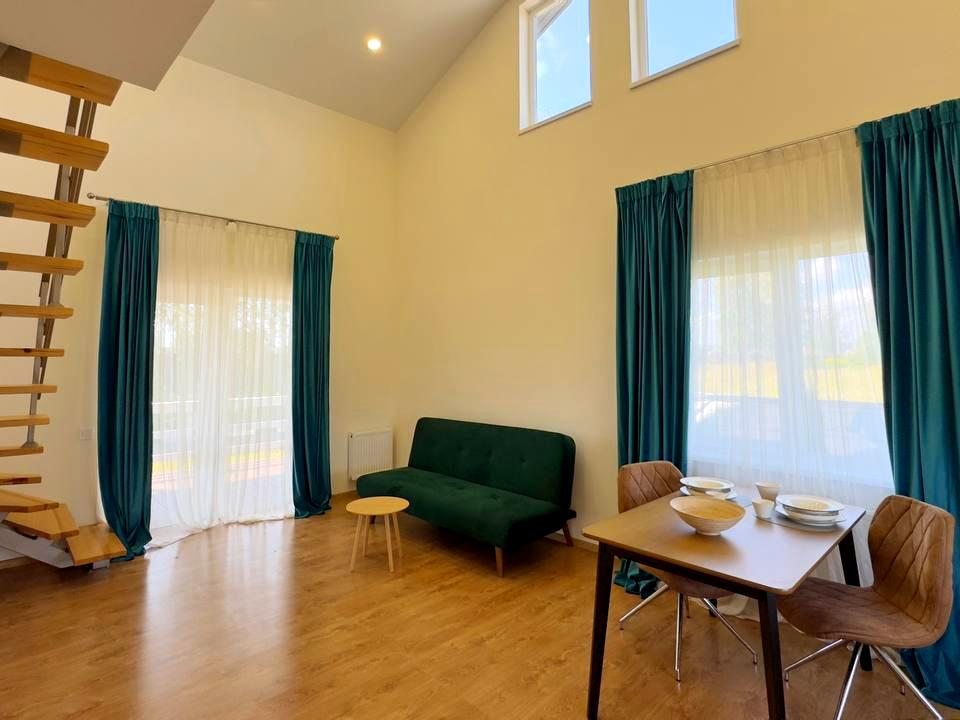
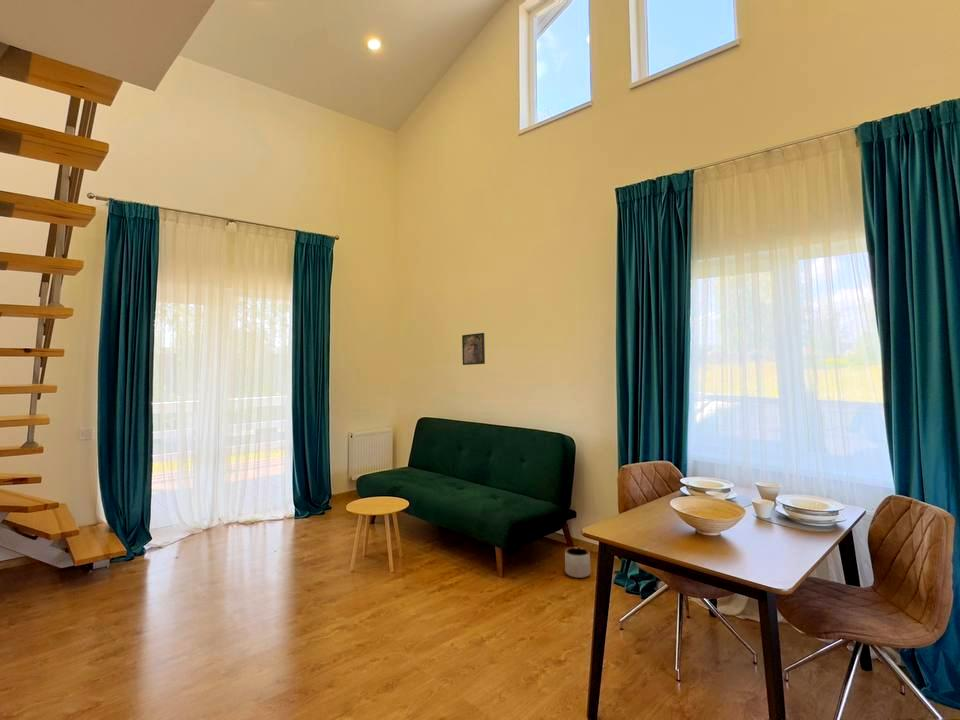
+ planter (577, 562)
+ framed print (473, 349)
